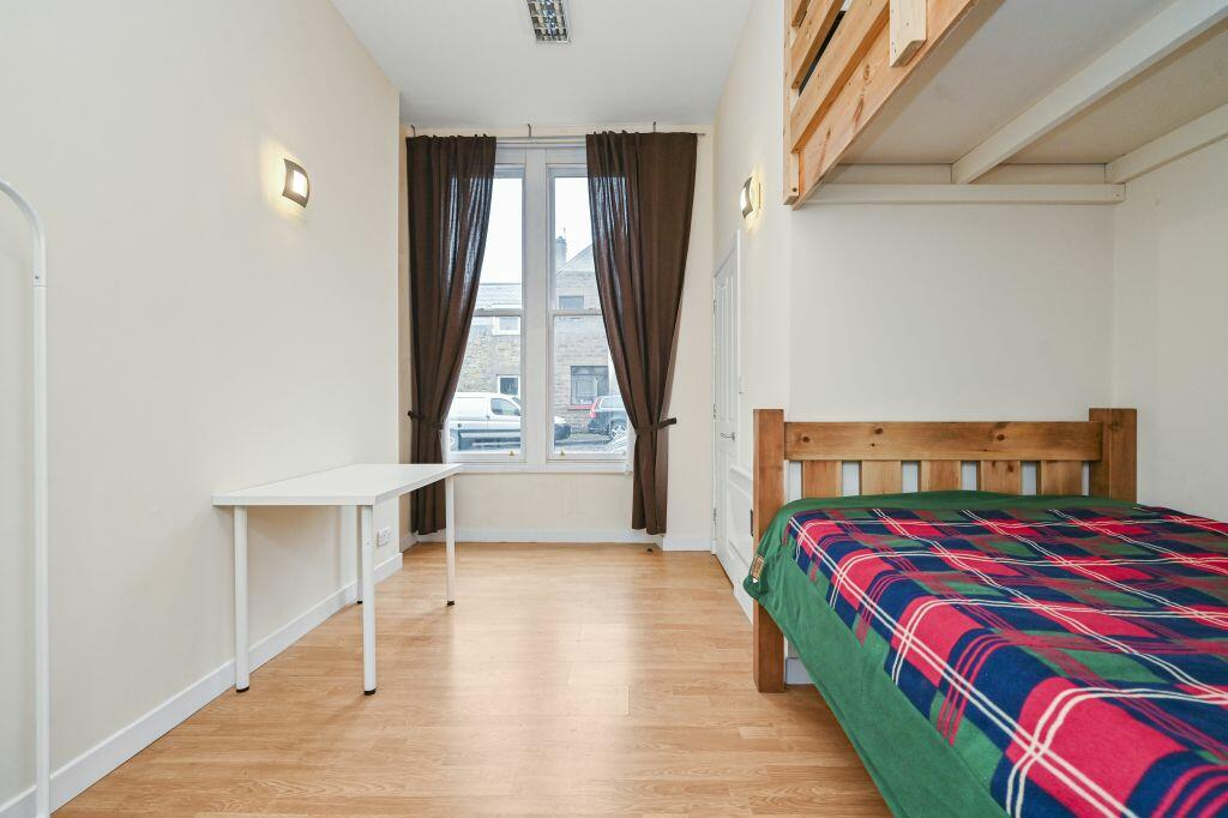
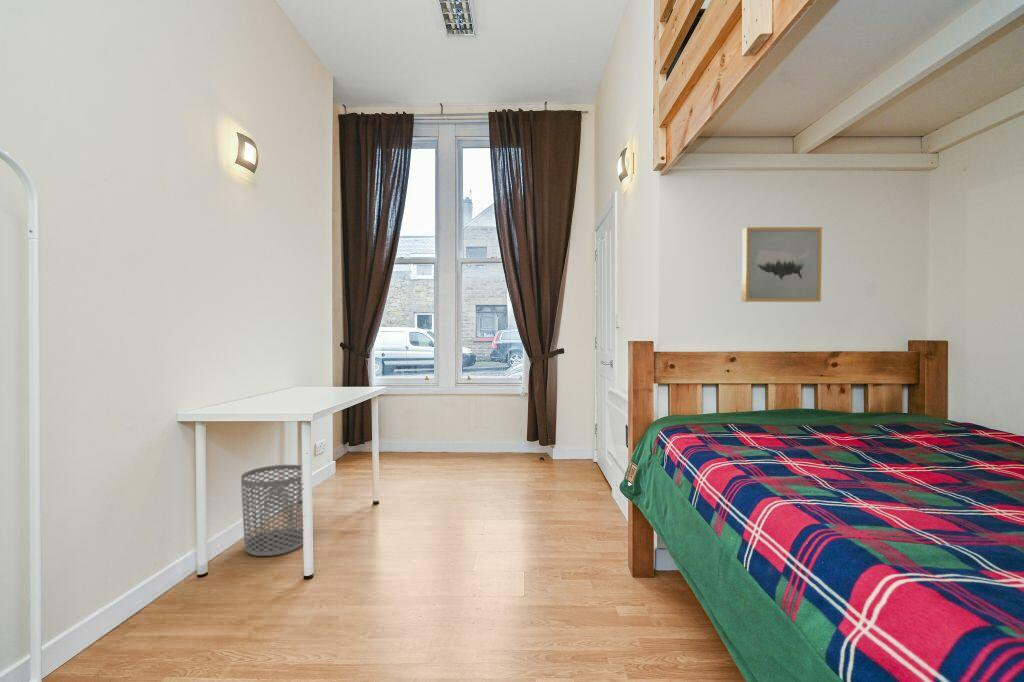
+ waste bin (276, 508)
+ wall art (781, 264)
